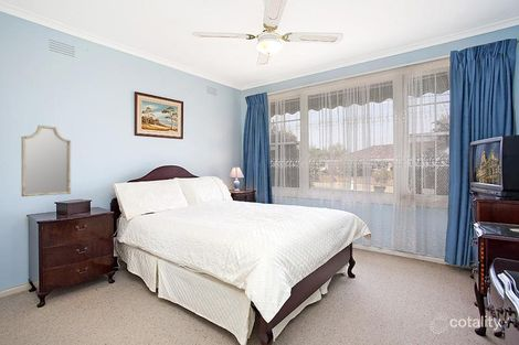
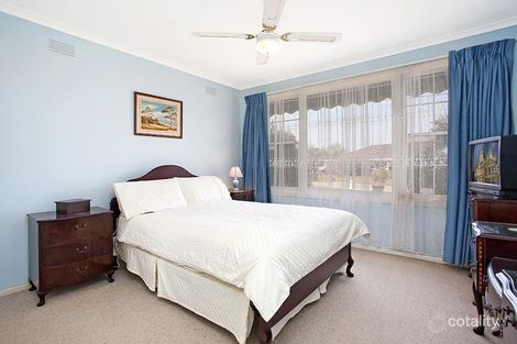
- home mirror (47, 160)
